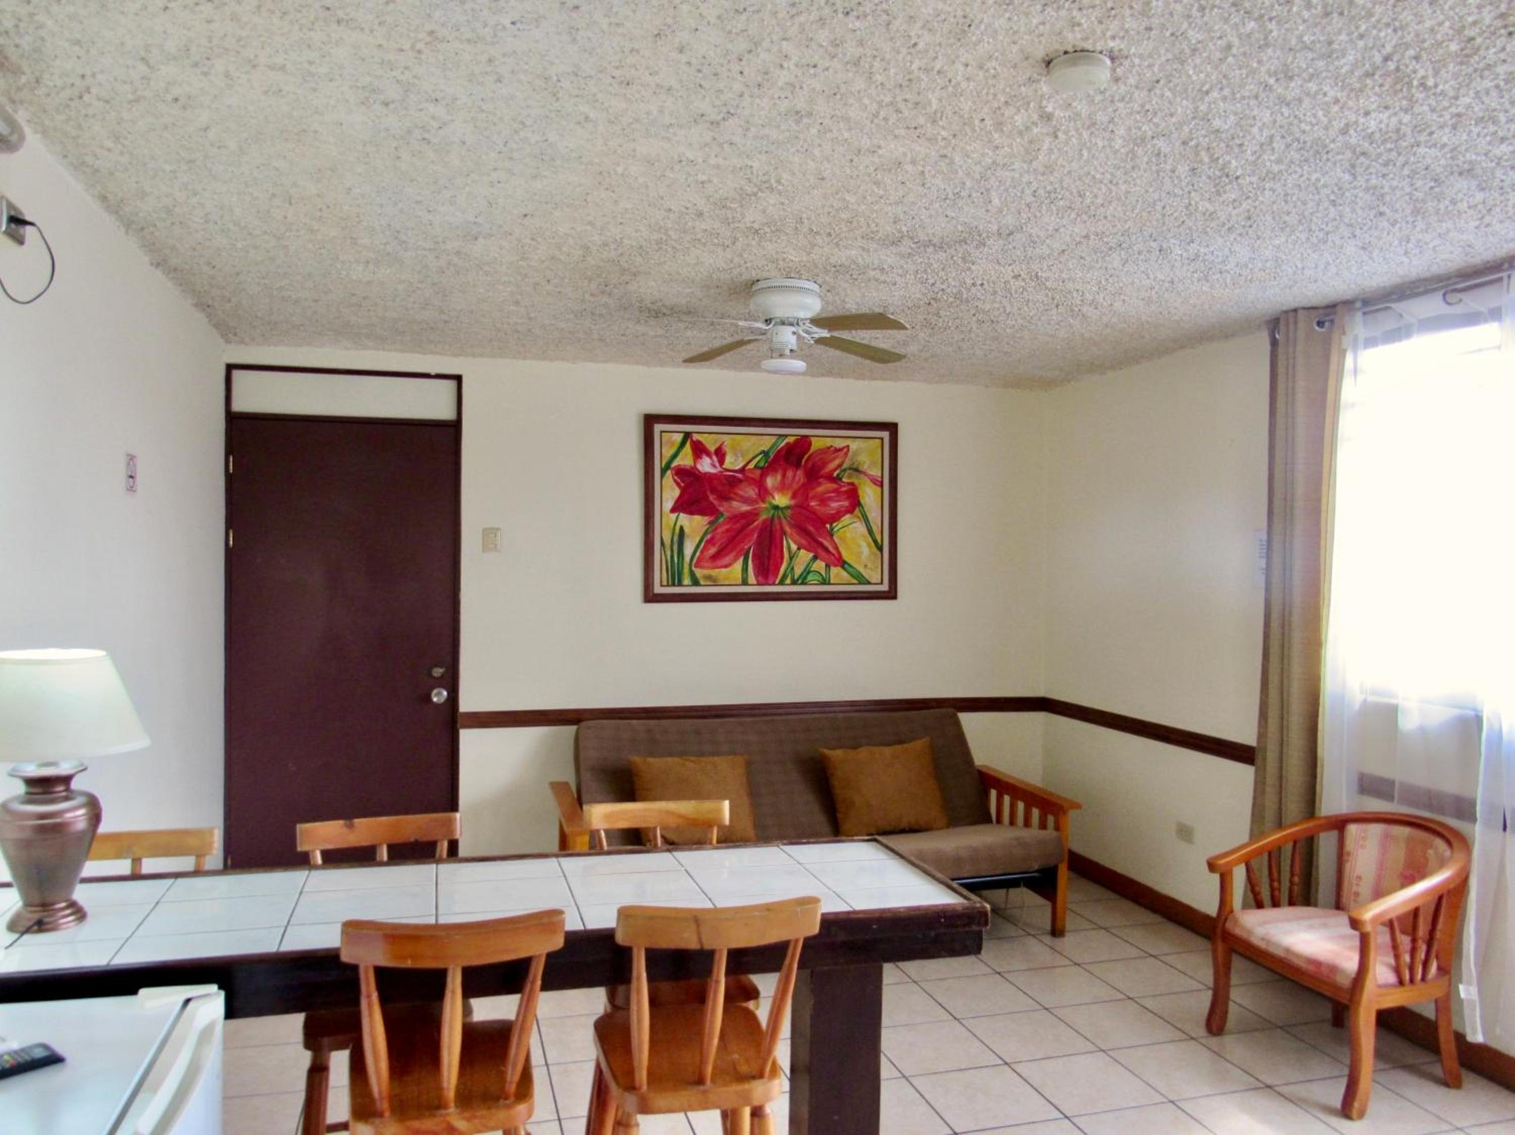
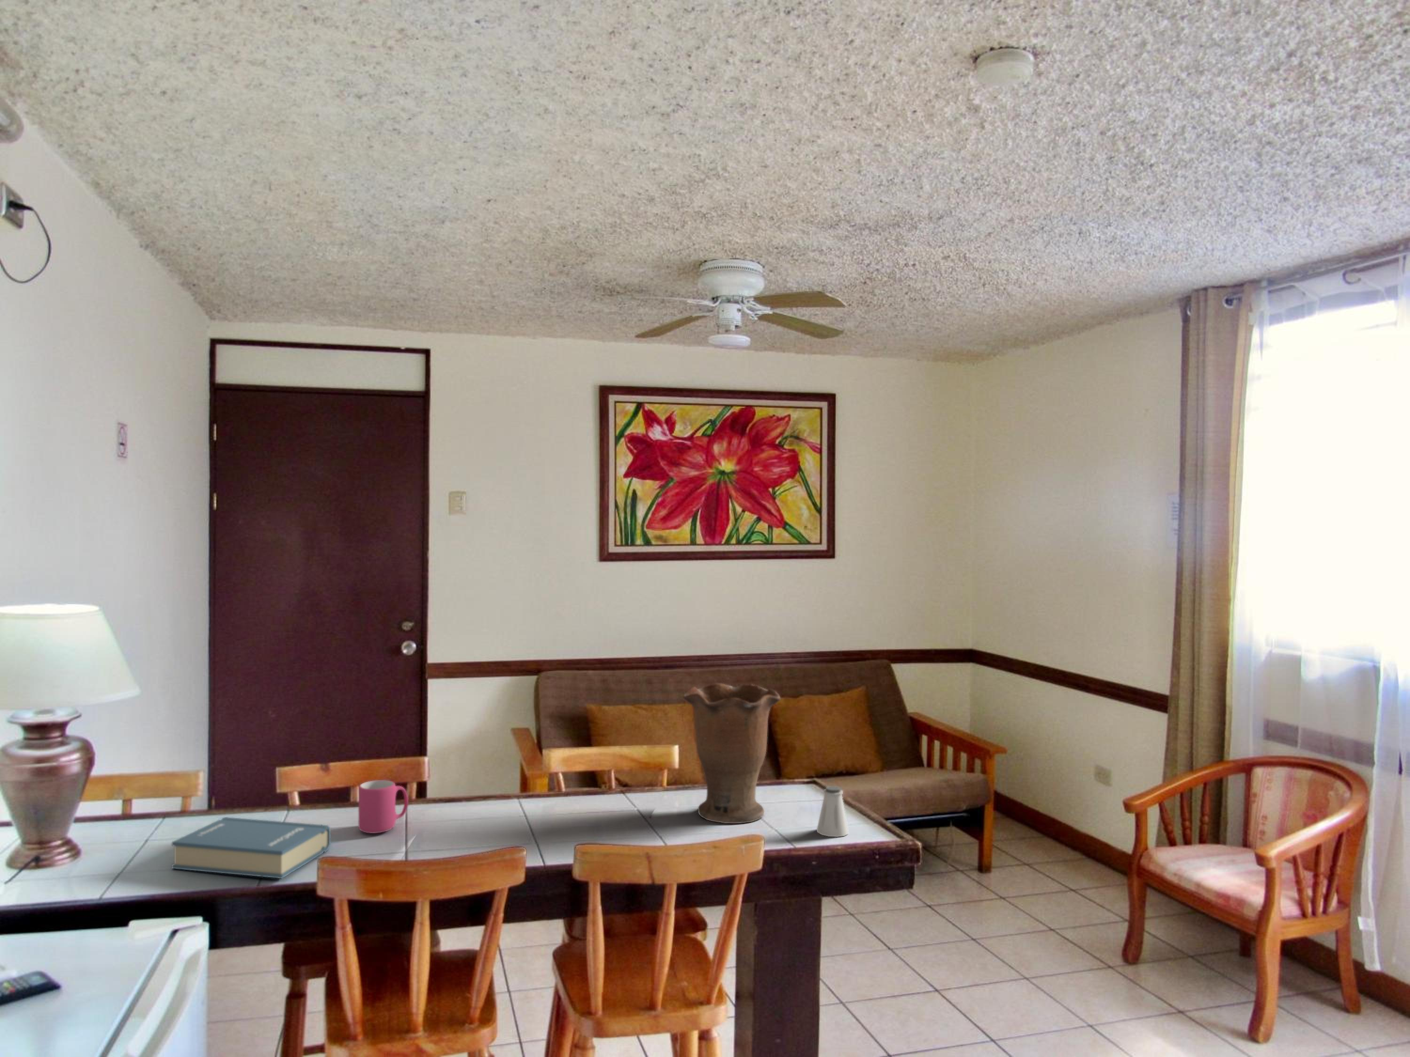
+ hardback book (253, 845)
+ mug (383, 806)
+ vase (729, 752)
+ saltshaker (833, 809)
